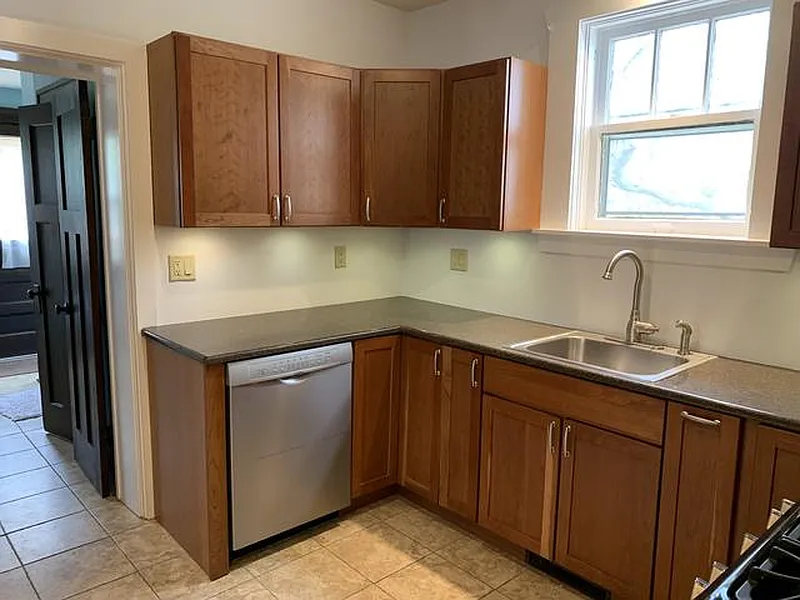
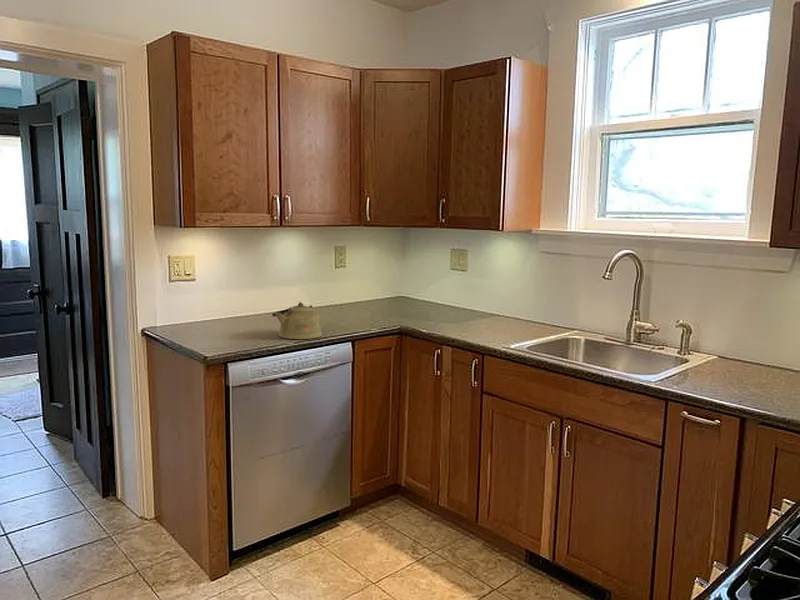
+ kettle (296, 319)
